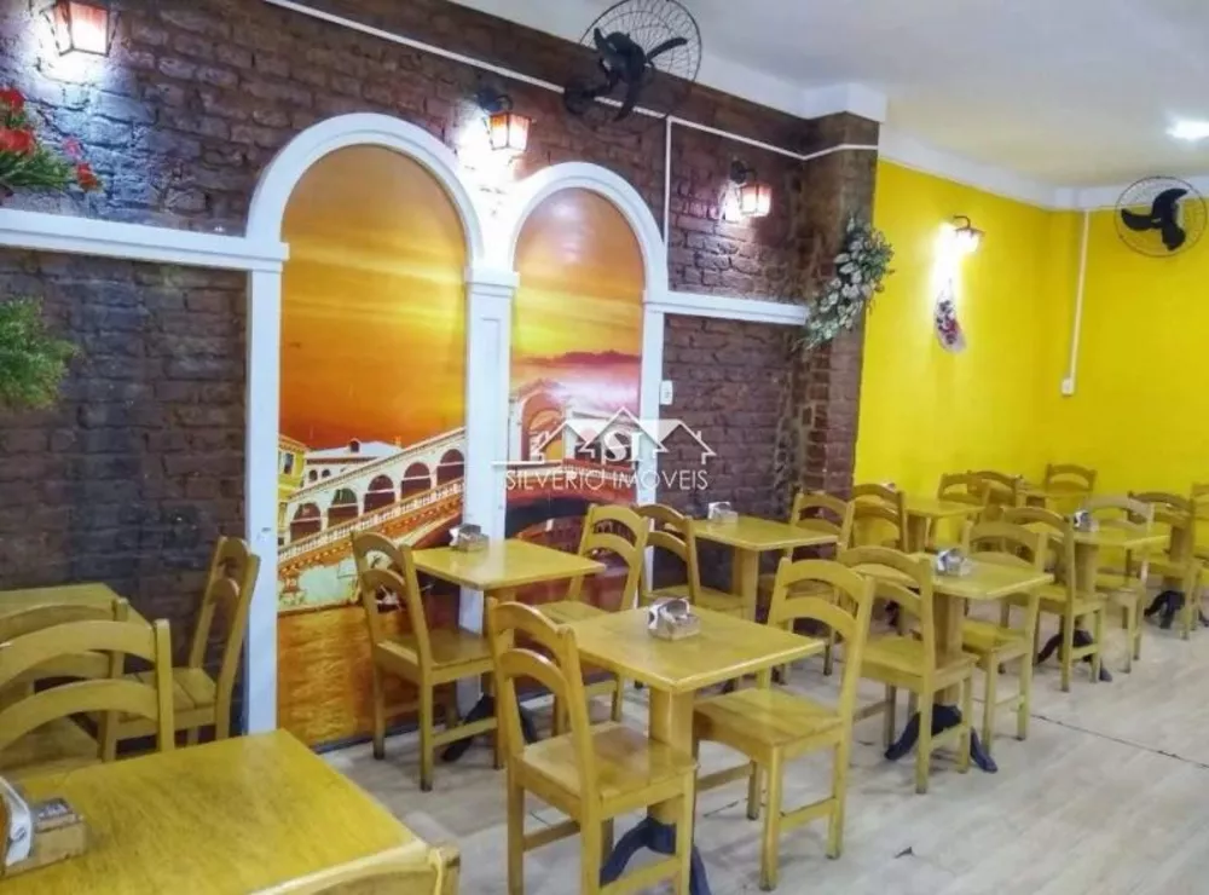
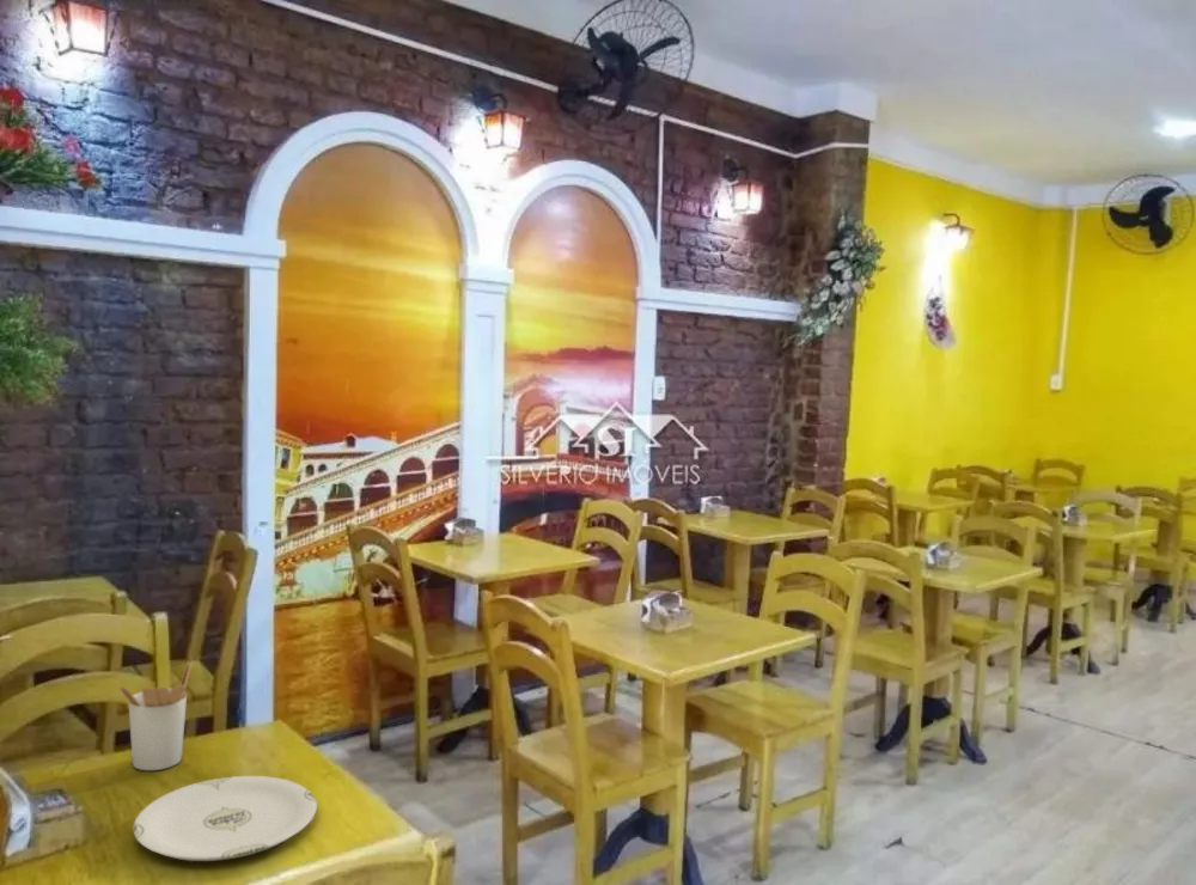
+ utensil holder (159, 718)
+ plate (227, 819)
